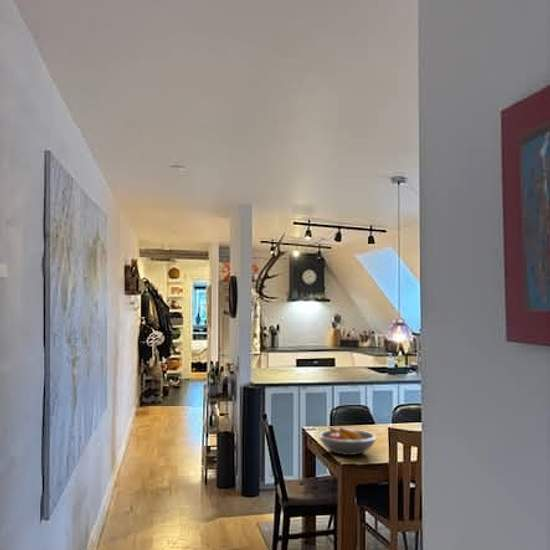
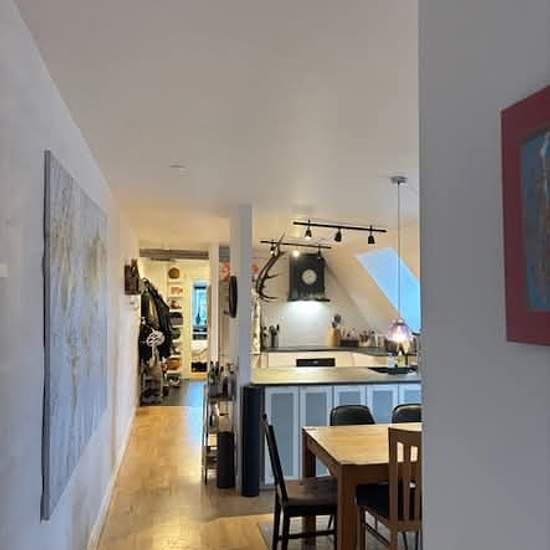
- fruit bowl (347, 441)
